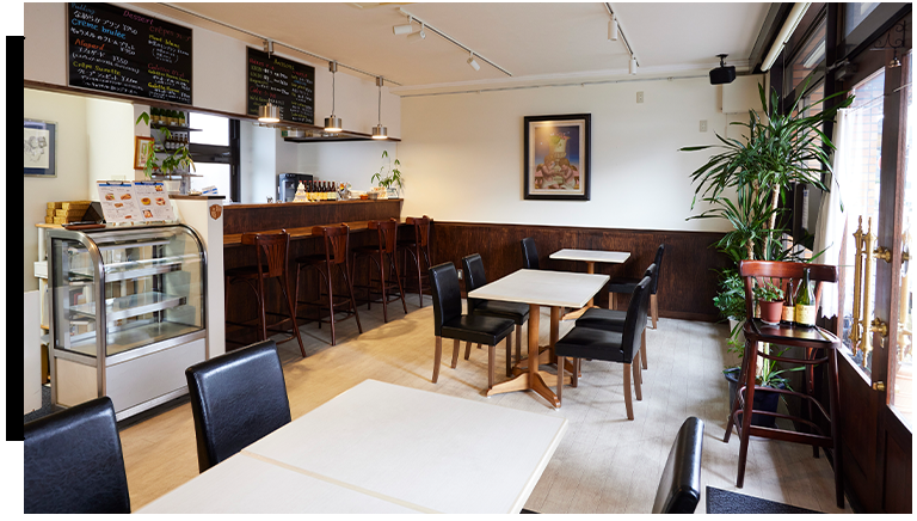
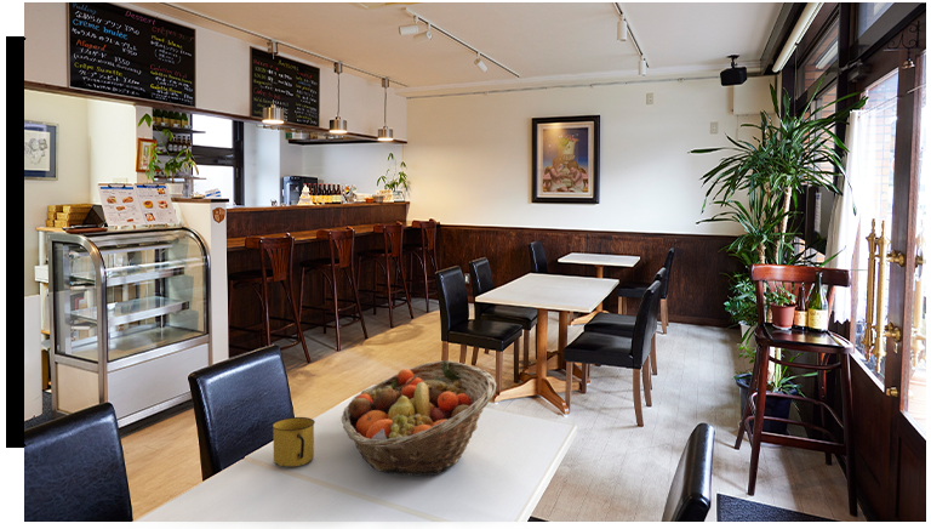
+ mug (295, 443)
+ fruit basket (417, 411)
